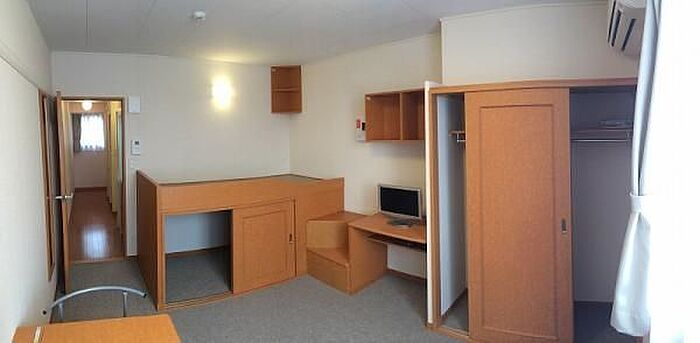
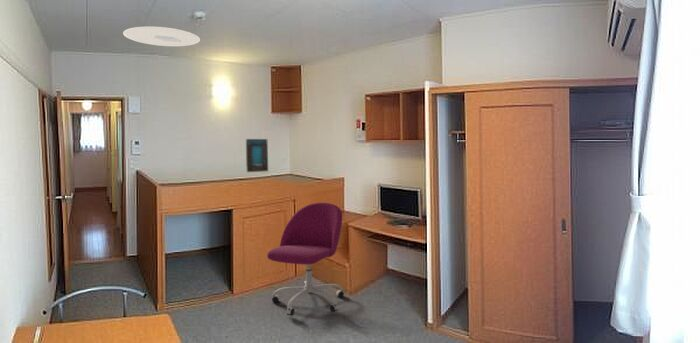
+ office chair (307, 255)
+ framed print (257, 155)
+ ceiling light (162, 33)
